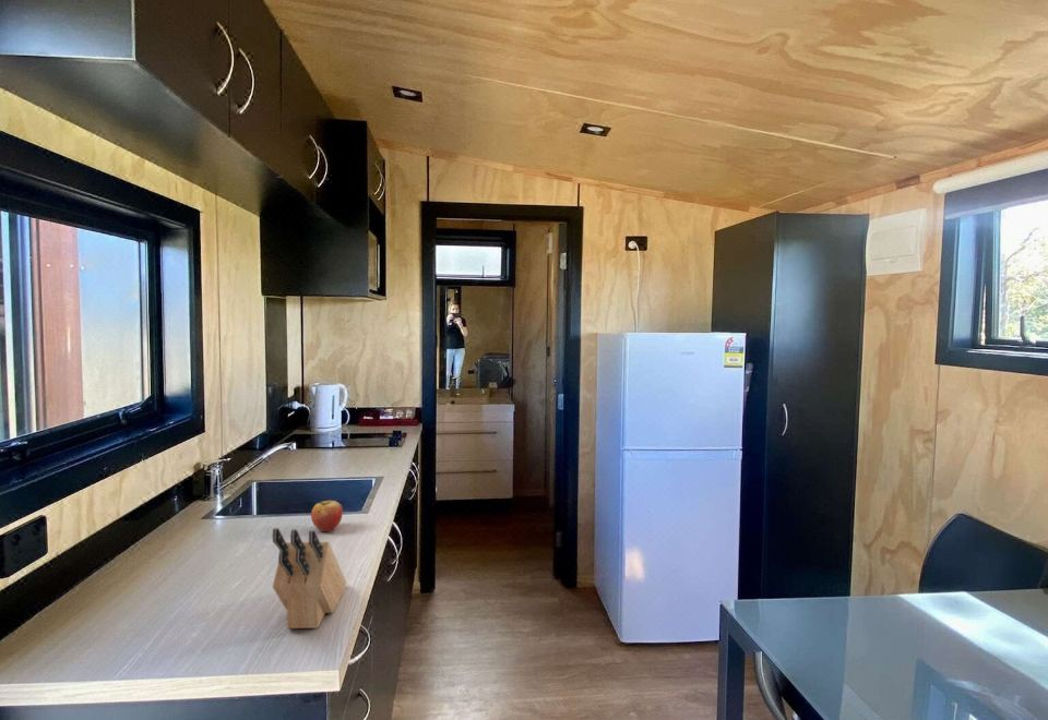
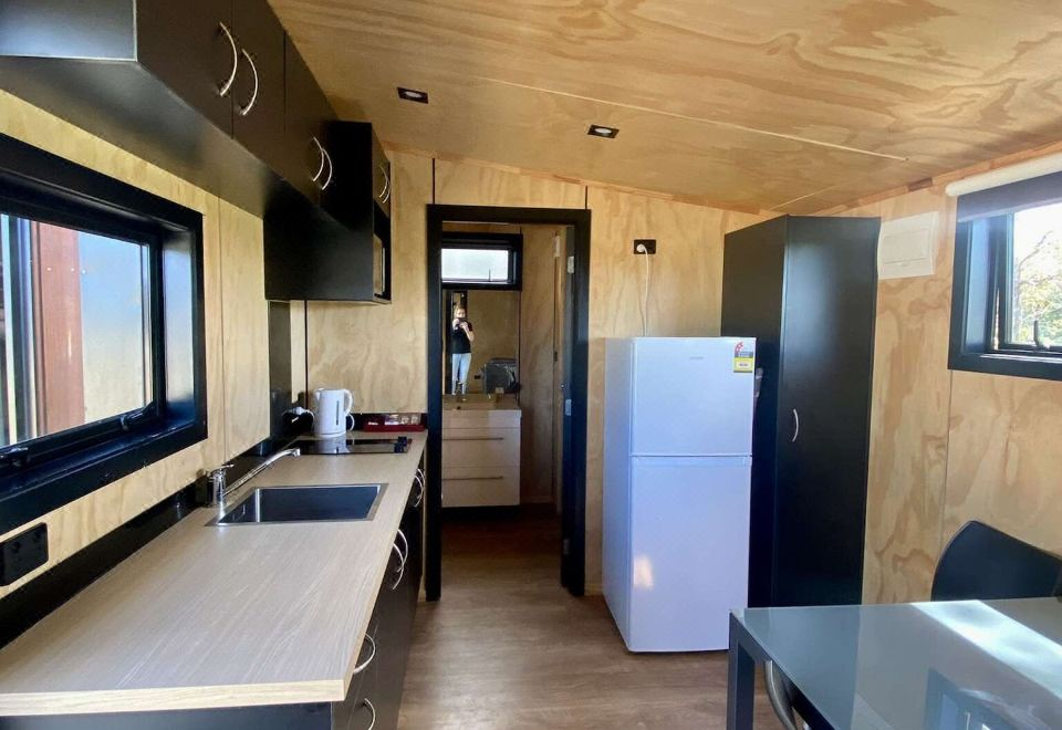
- knife block (310, 562)
- fruit (326, 514)
